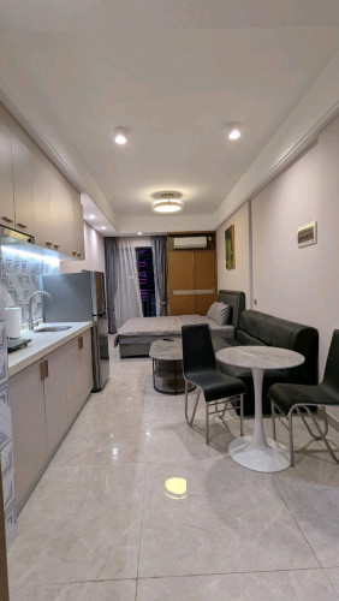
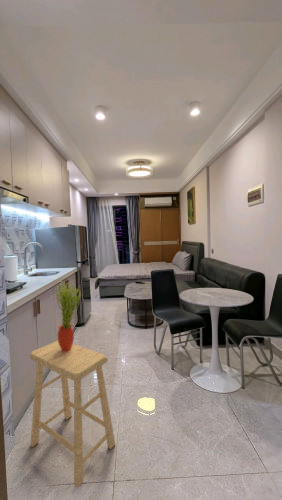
+ potted plant (69, 314)
+ stool (69, 399)
